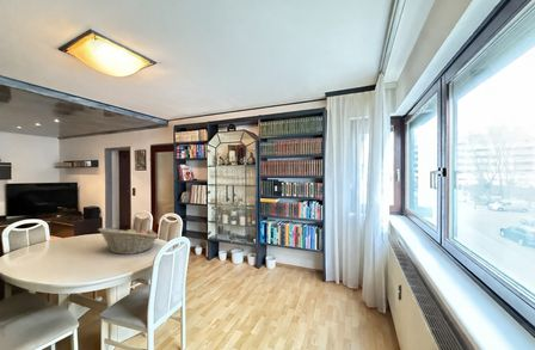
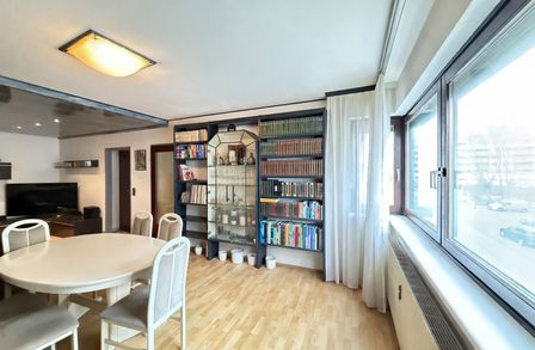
- fruit basket (129, 237)
